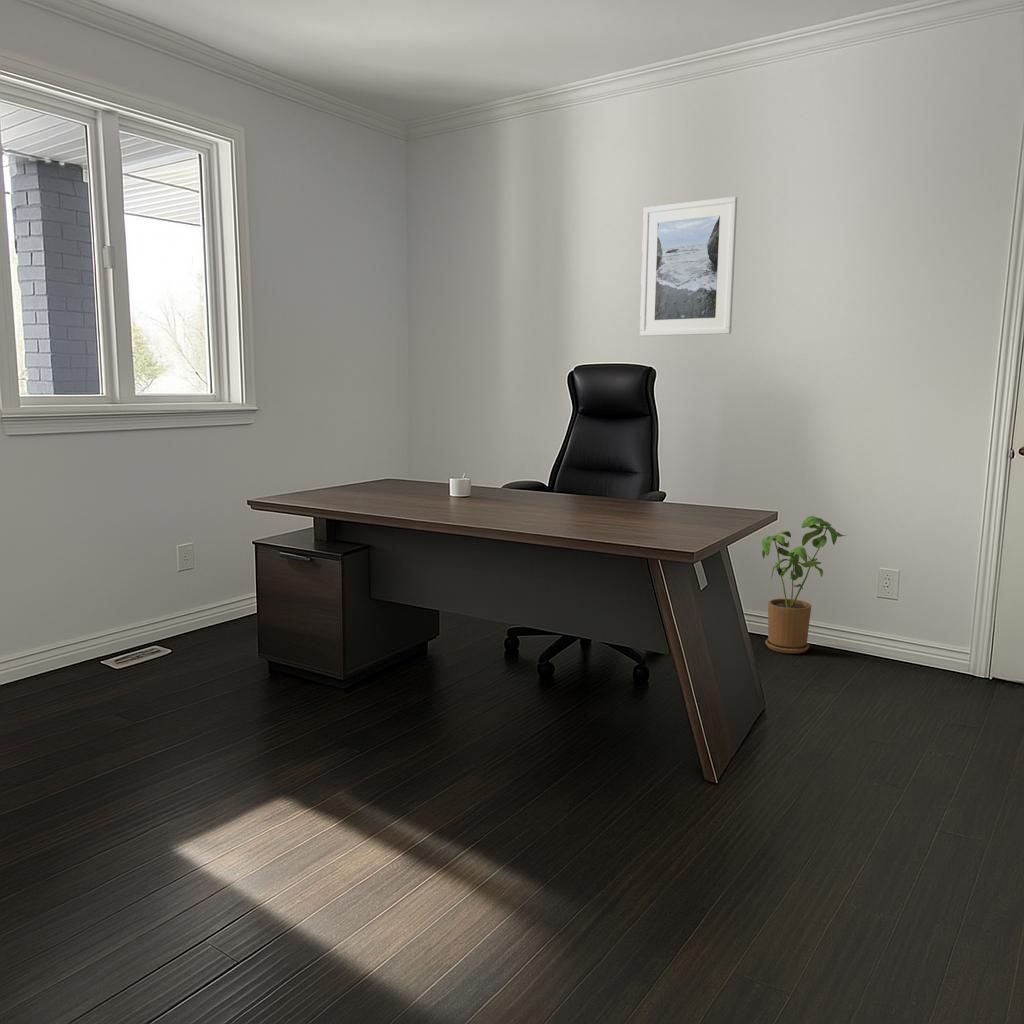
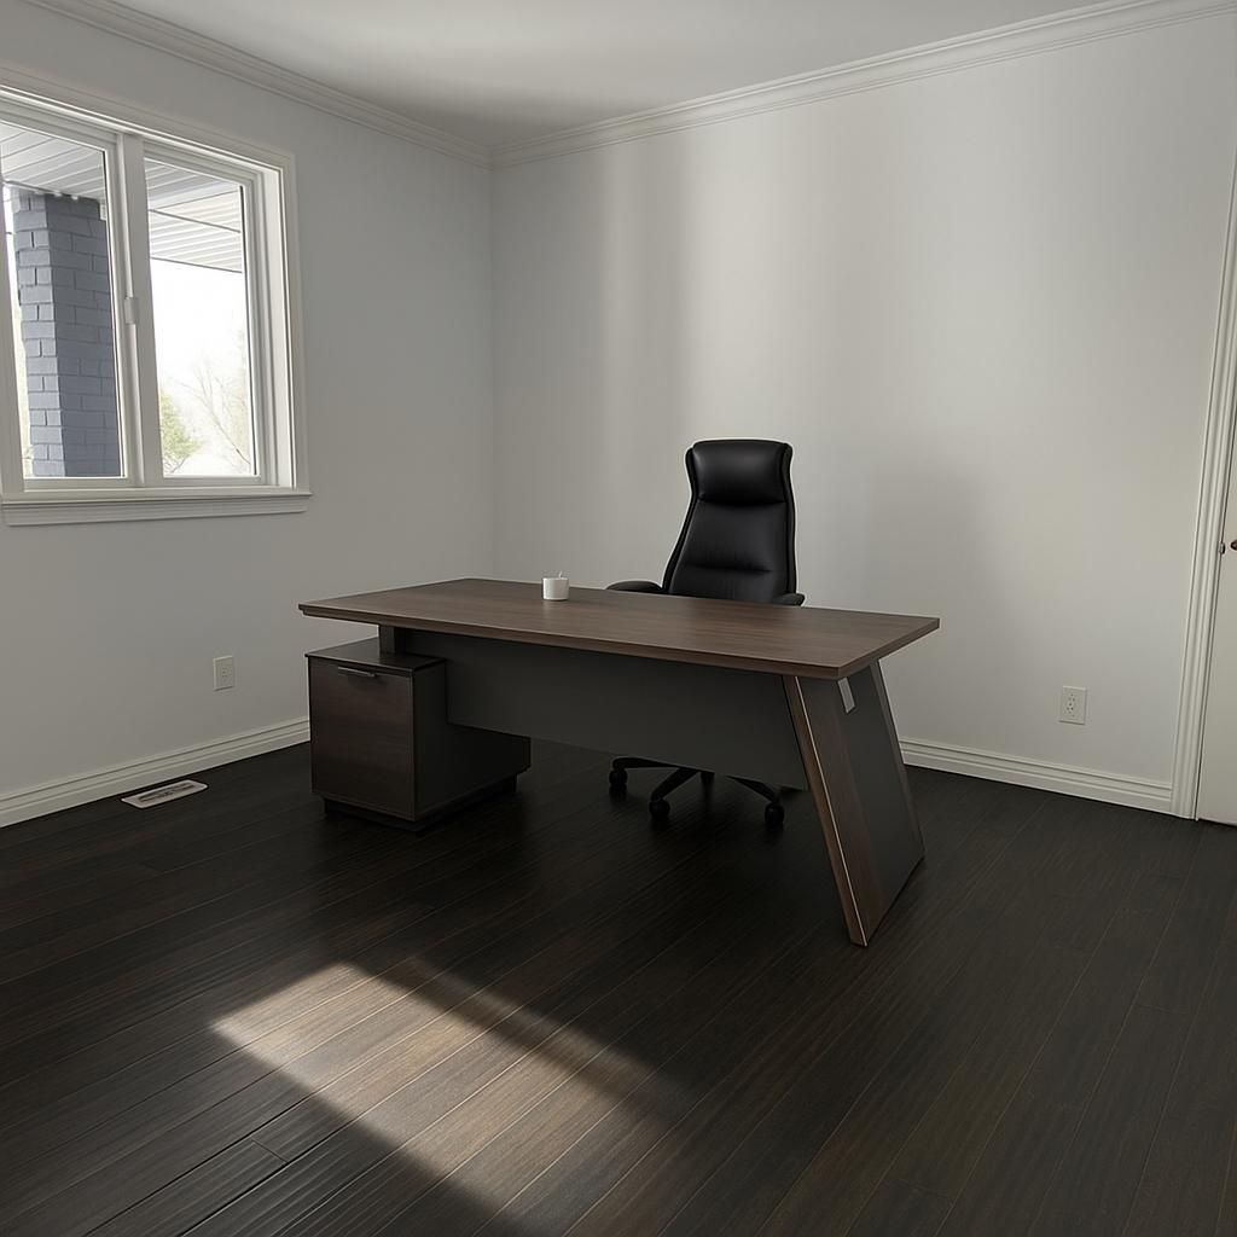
- house plant (792, 583)
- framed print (686, 269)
